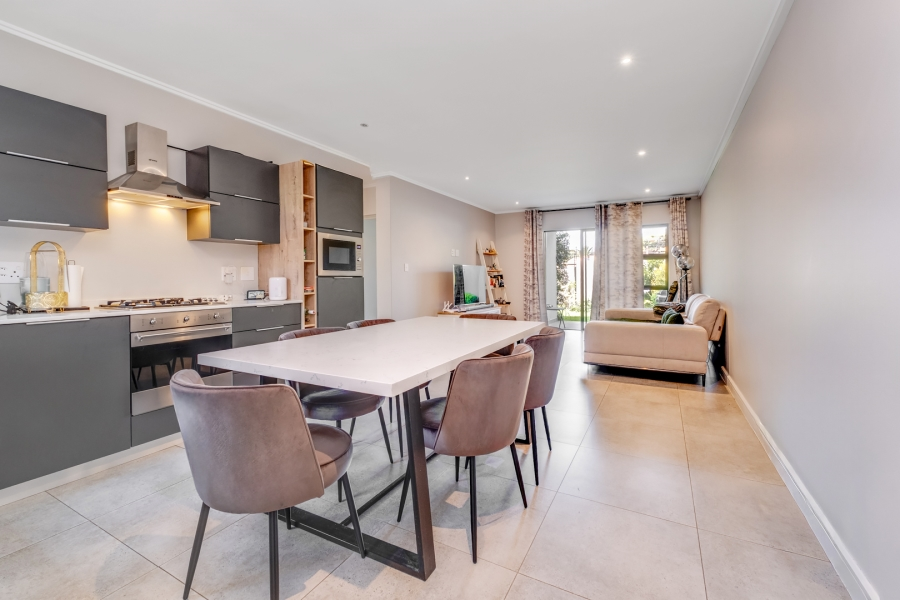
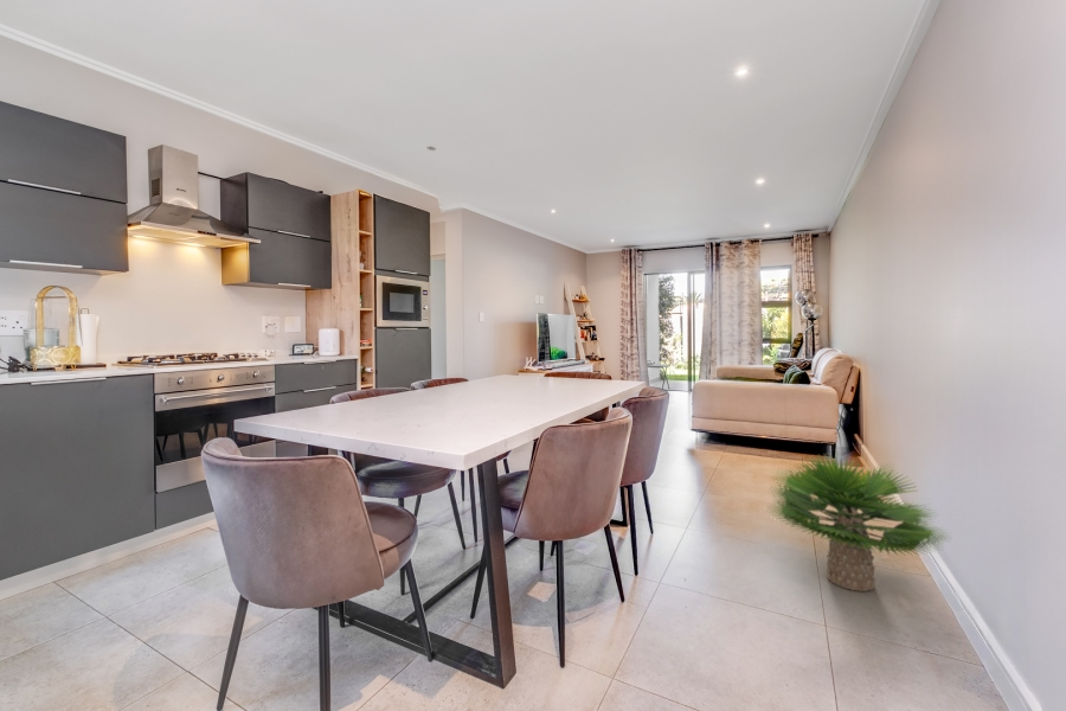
+ potted plant (850, 517)
